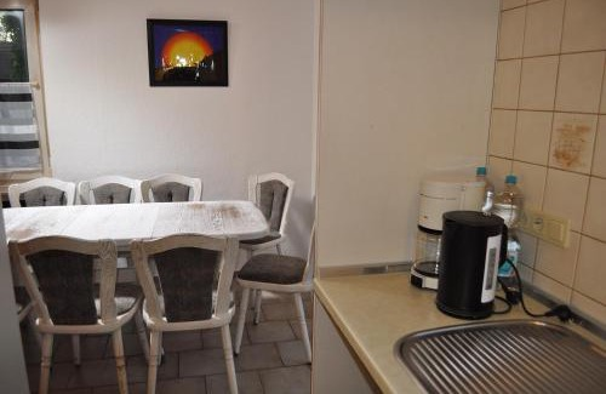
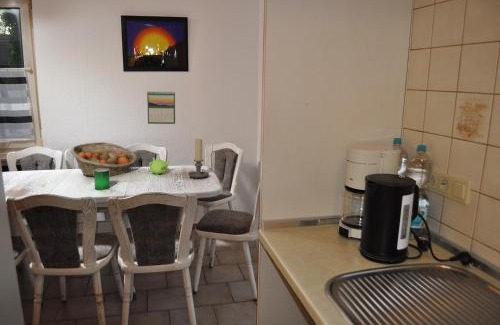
+ fruit basket (104, 158)
+ teapot (159, 166)
+ candle holder (199, 157)
+ beverage can (102, 179)
+ calendar (161, 107)
